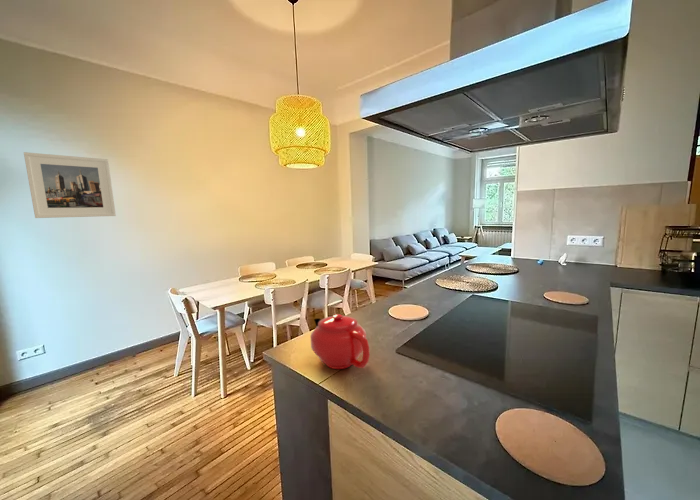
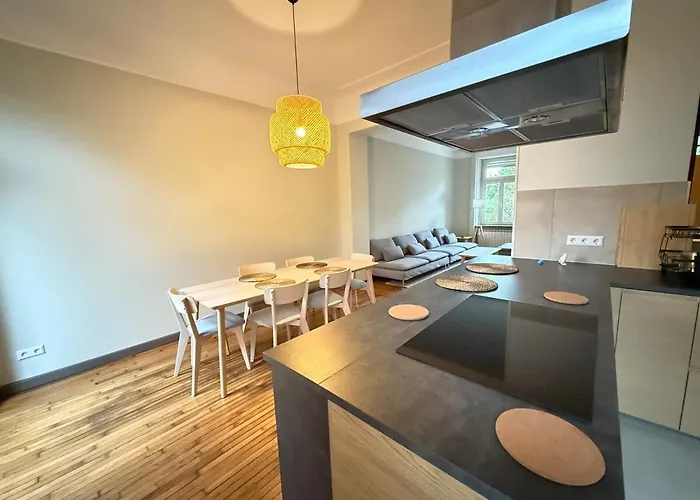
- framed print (73, 186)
- teapot (338, 338)
